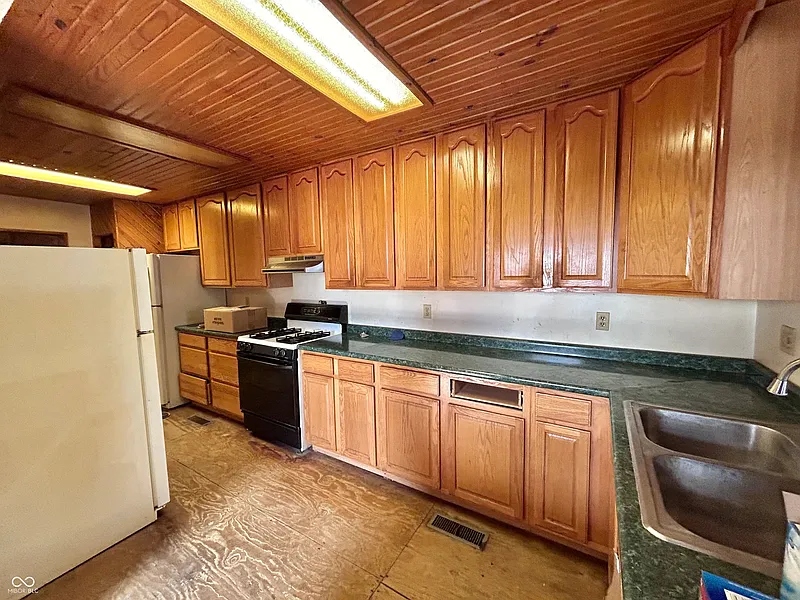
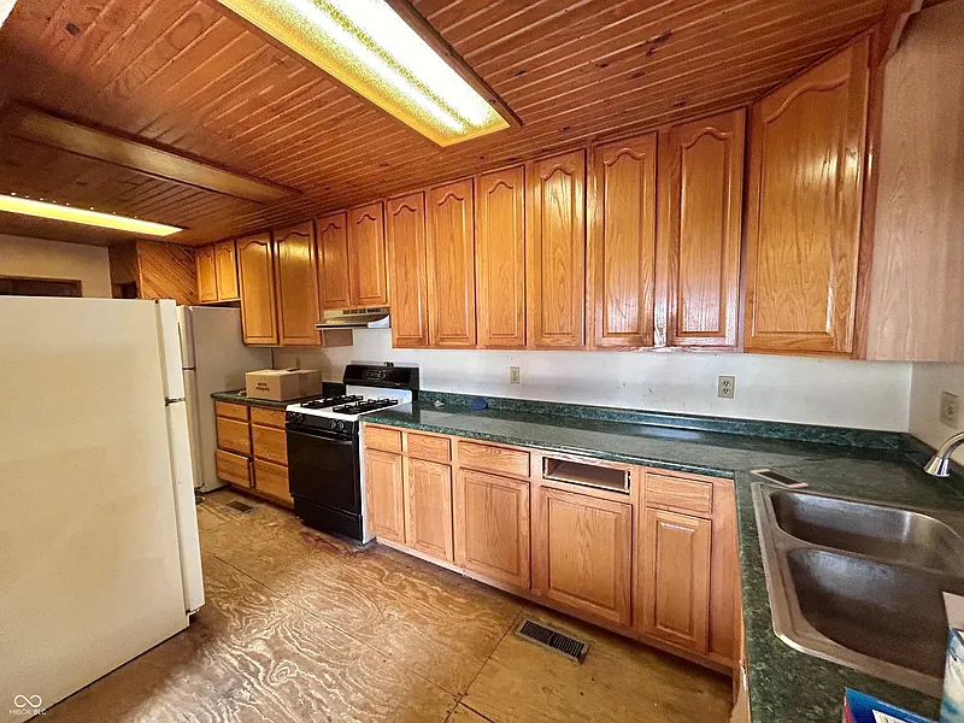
+ cell phone (777, 477)
